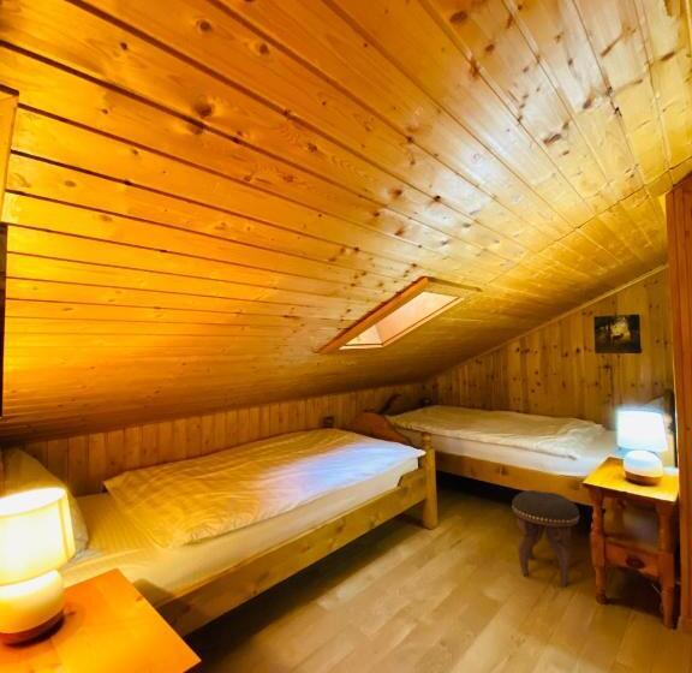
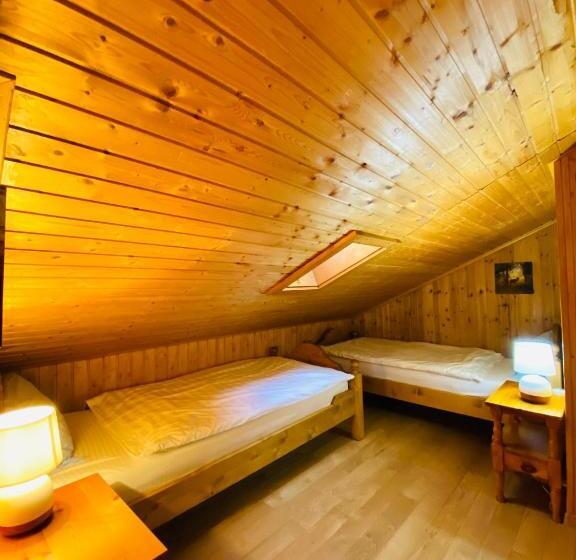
- footstool (545, 532)
